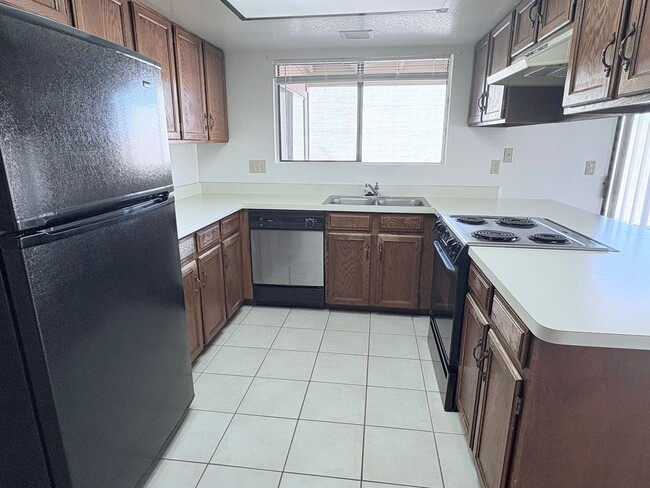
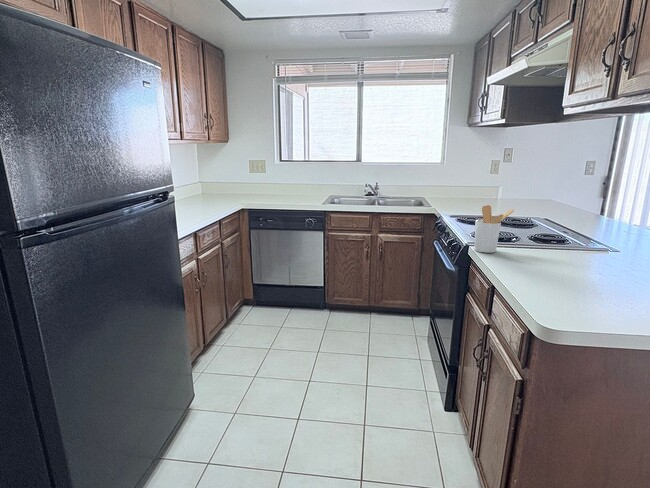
+ utensil holder (493, 229)
